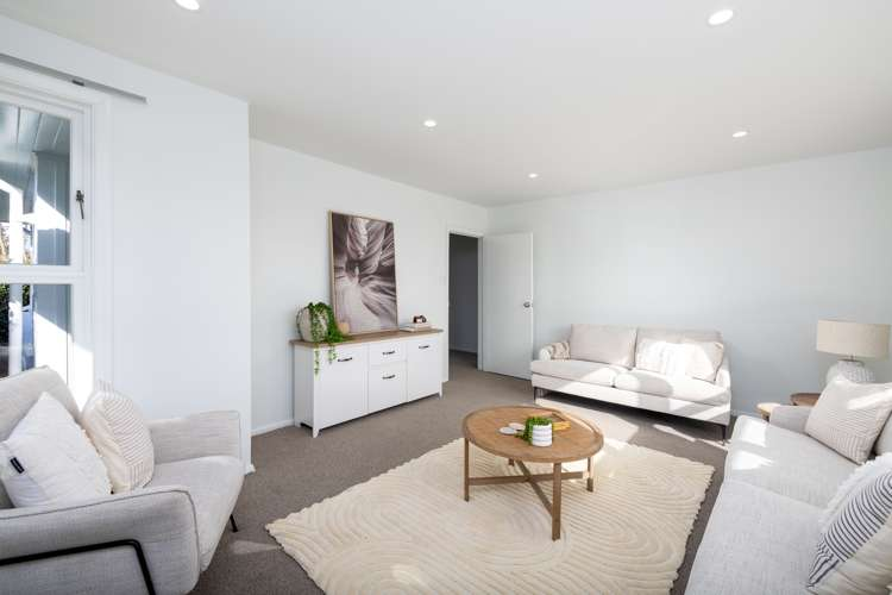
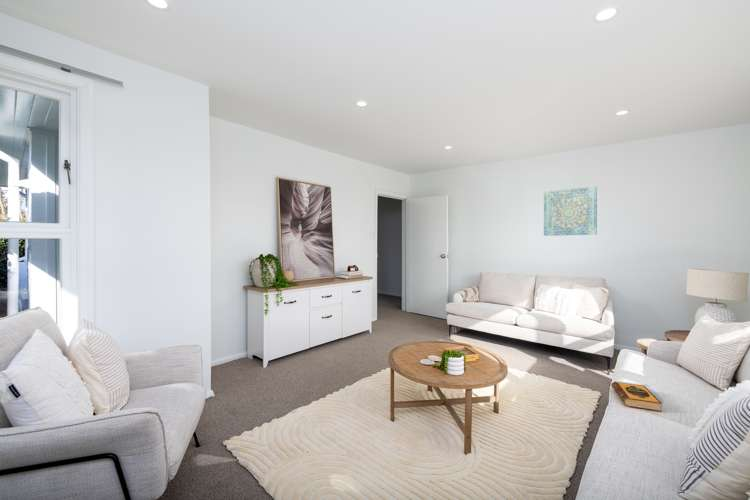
+ hardback book (634, 395)
+ wall art (569, 212)
